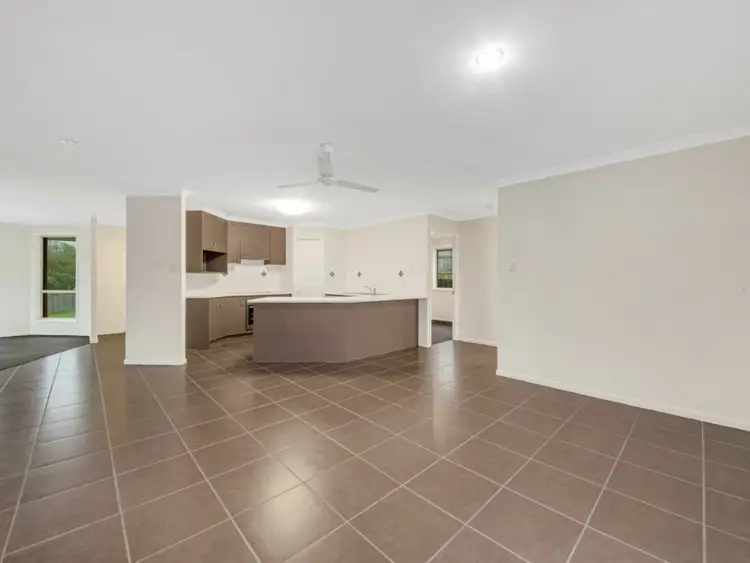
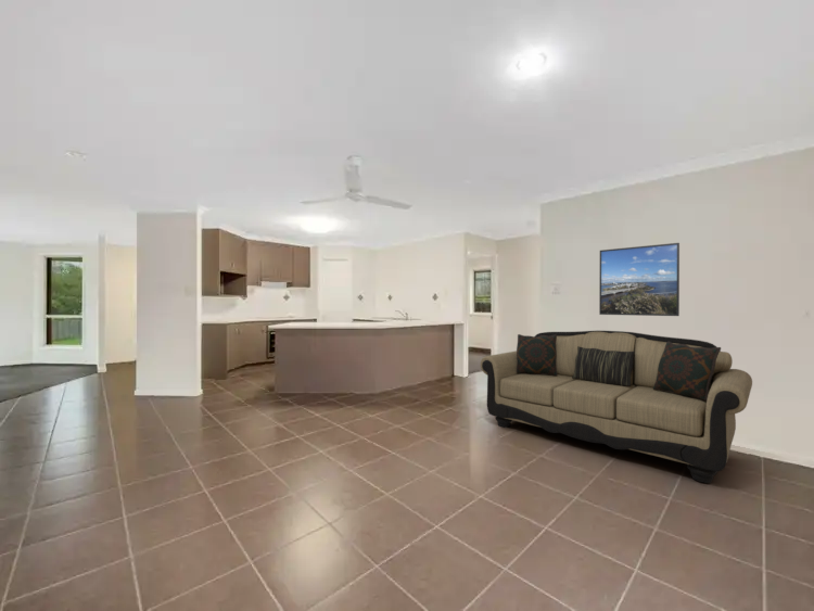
+ sofa (599, 385)
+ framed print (636, 281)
